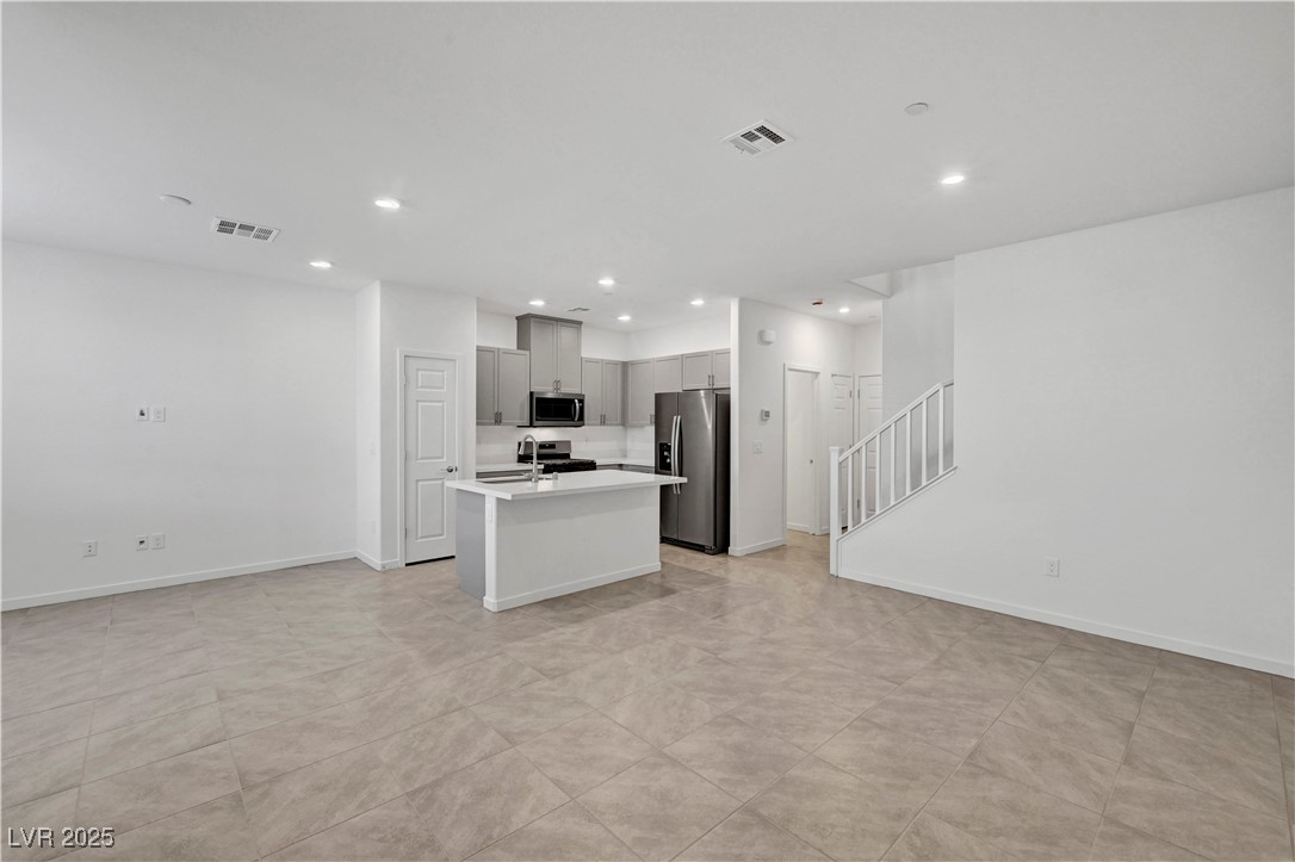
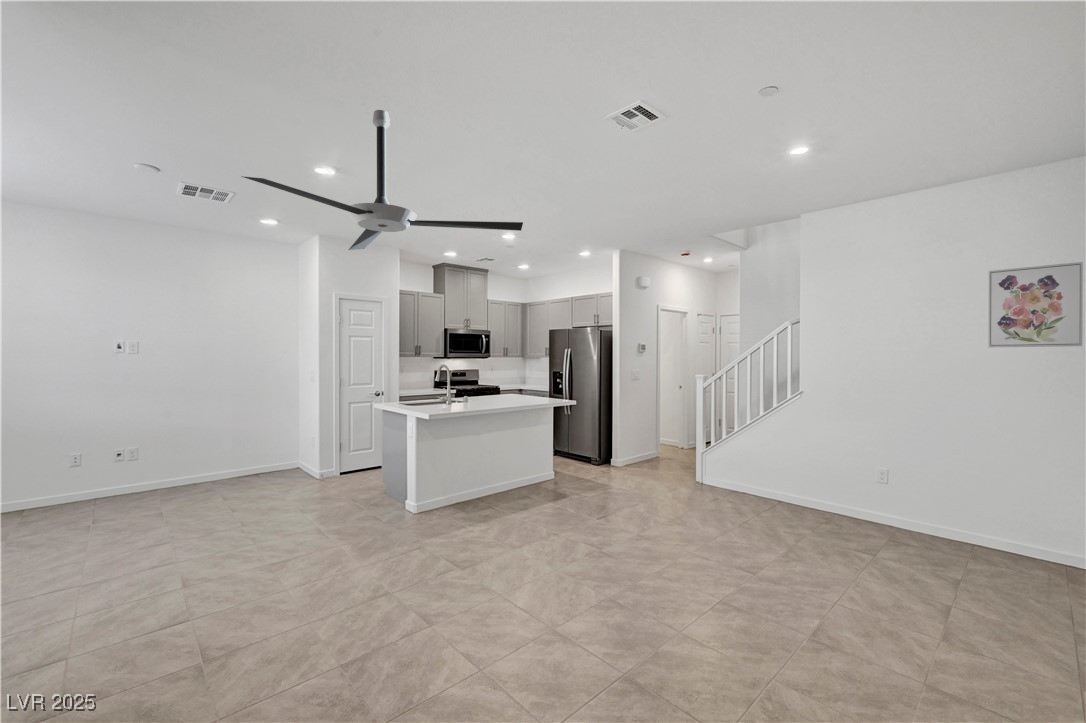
+ ceiling fan (385, 176)
+ wall art (1033, 306)
